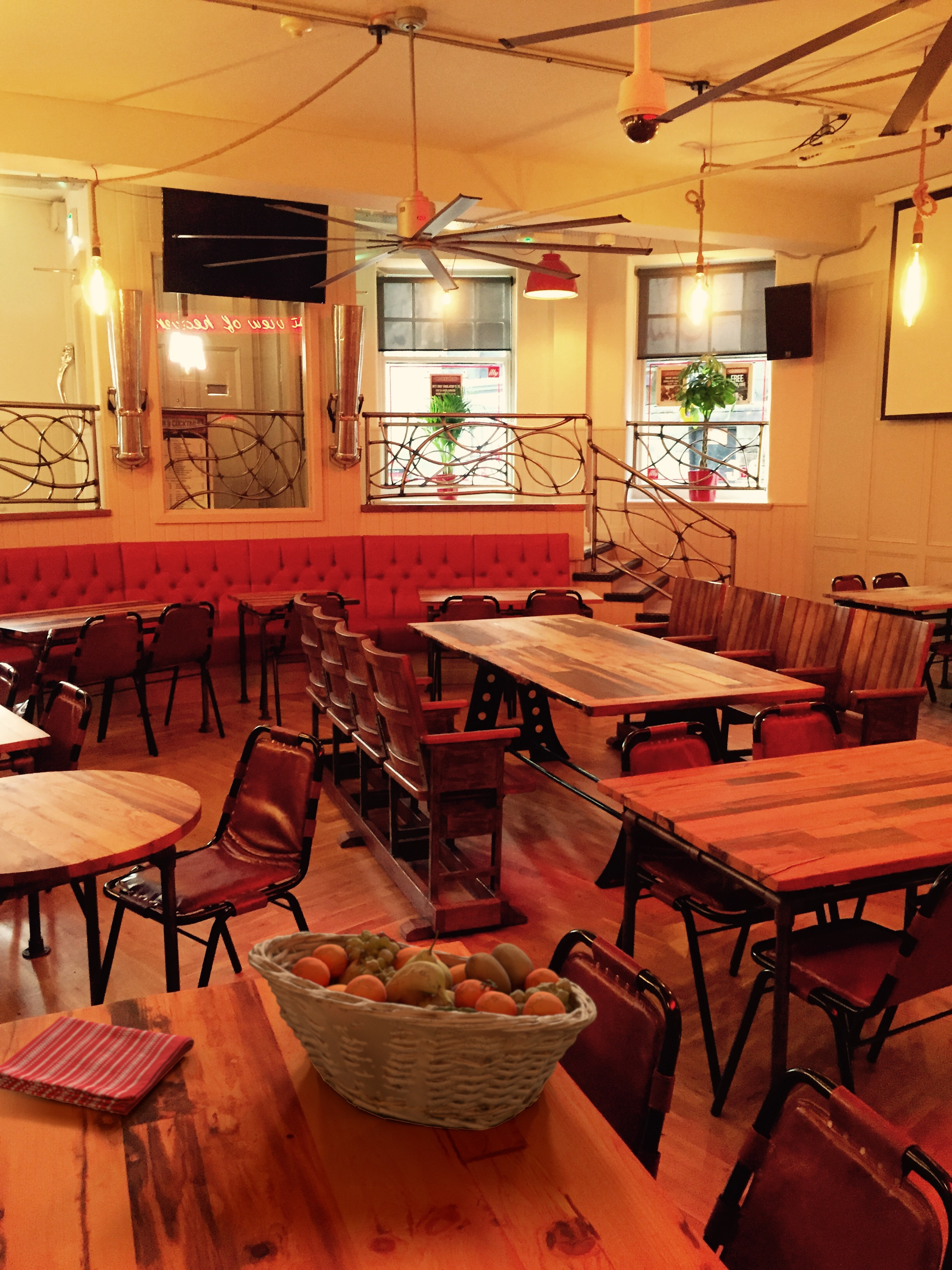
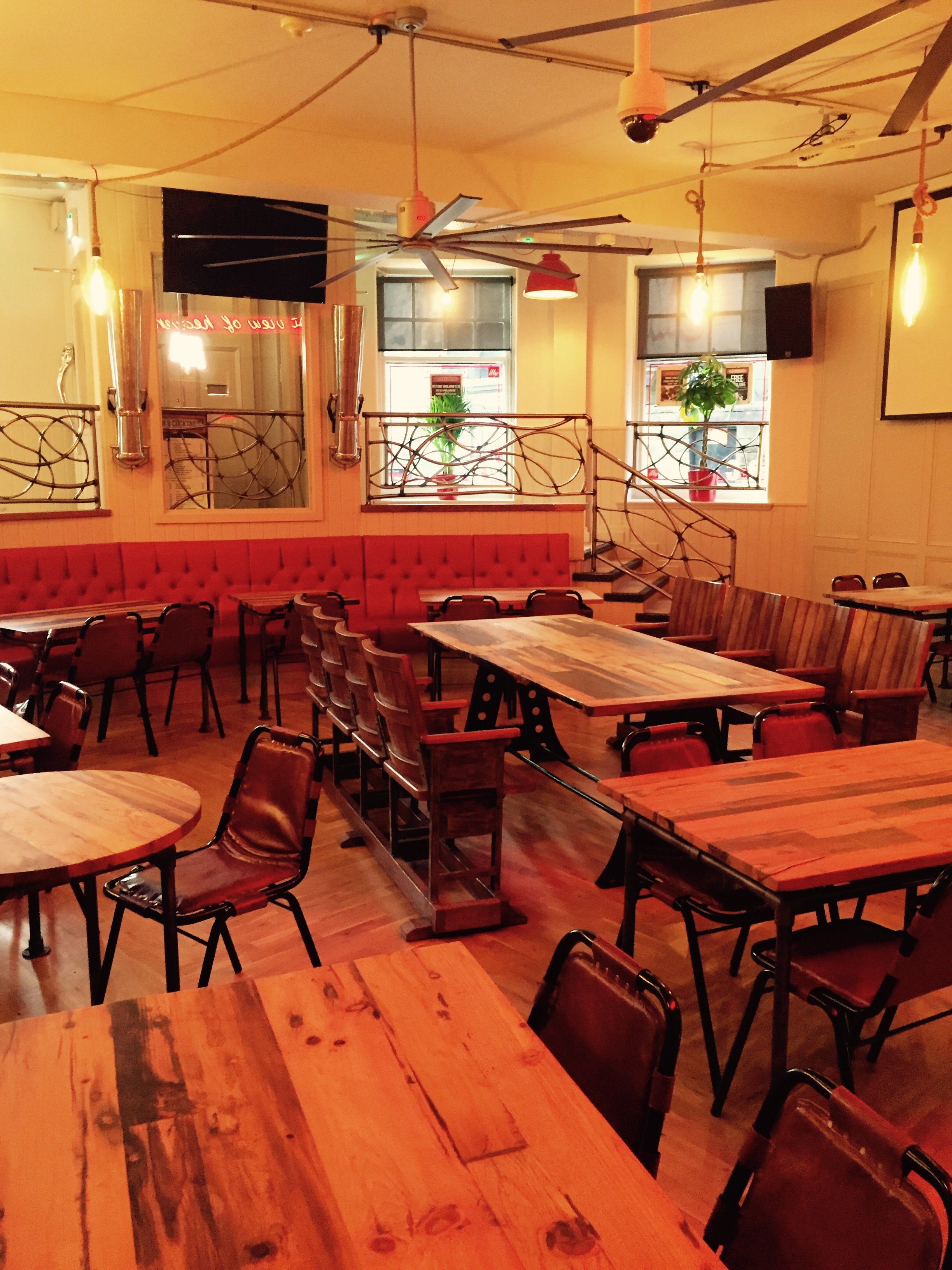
- dish towel (94, 1059)
- fruit basket (419, 1003)
